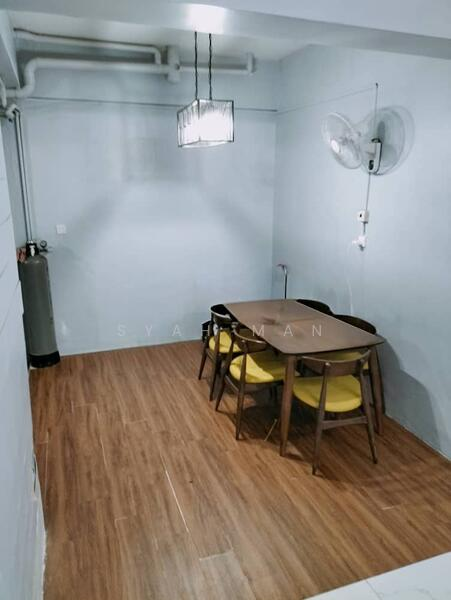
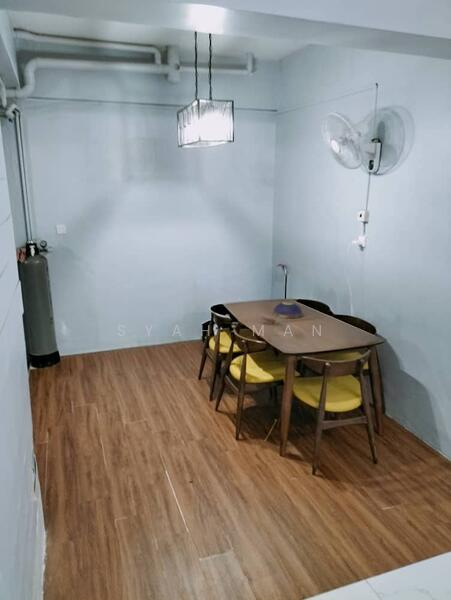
+ decorative bowl (287, 308)
